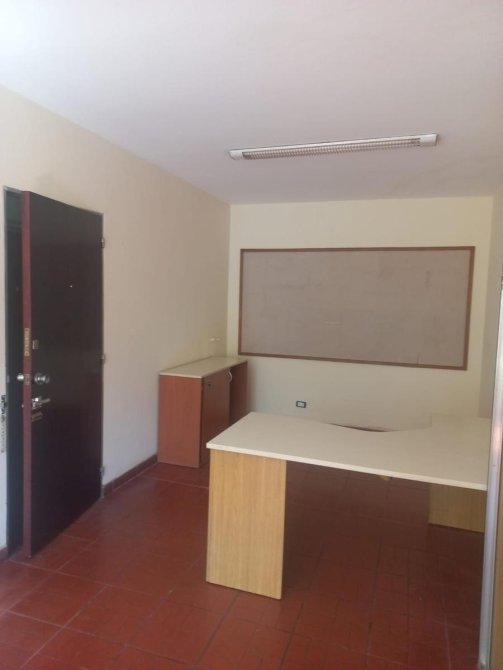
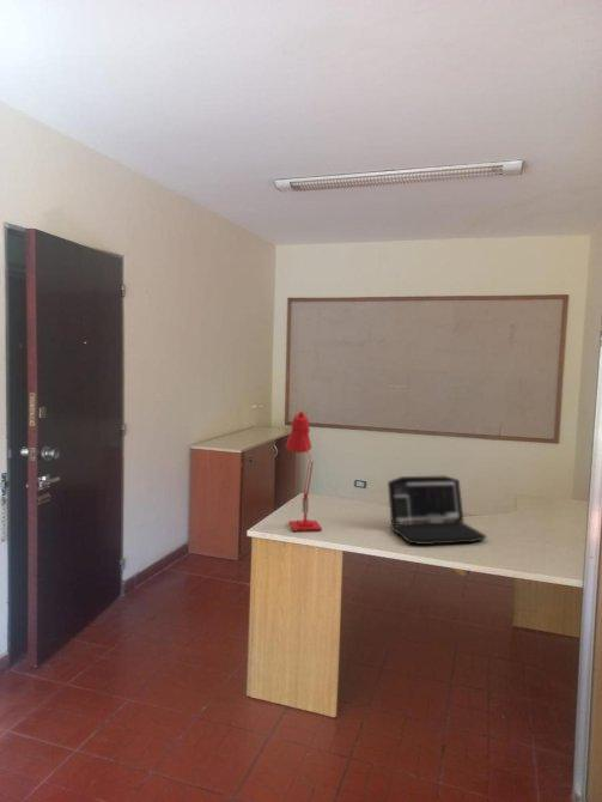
+ laptop (436, 508)
+ desk lamp (308, 467)
